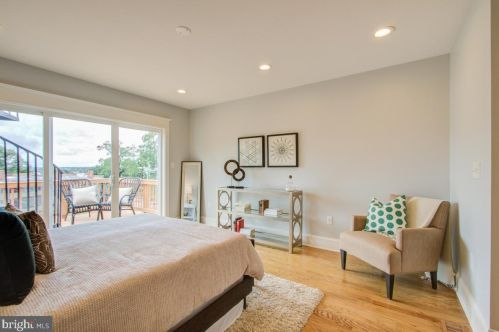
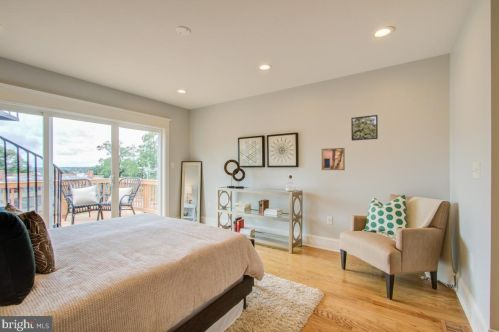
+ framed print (364, 128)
+ wall art (332, 159)
